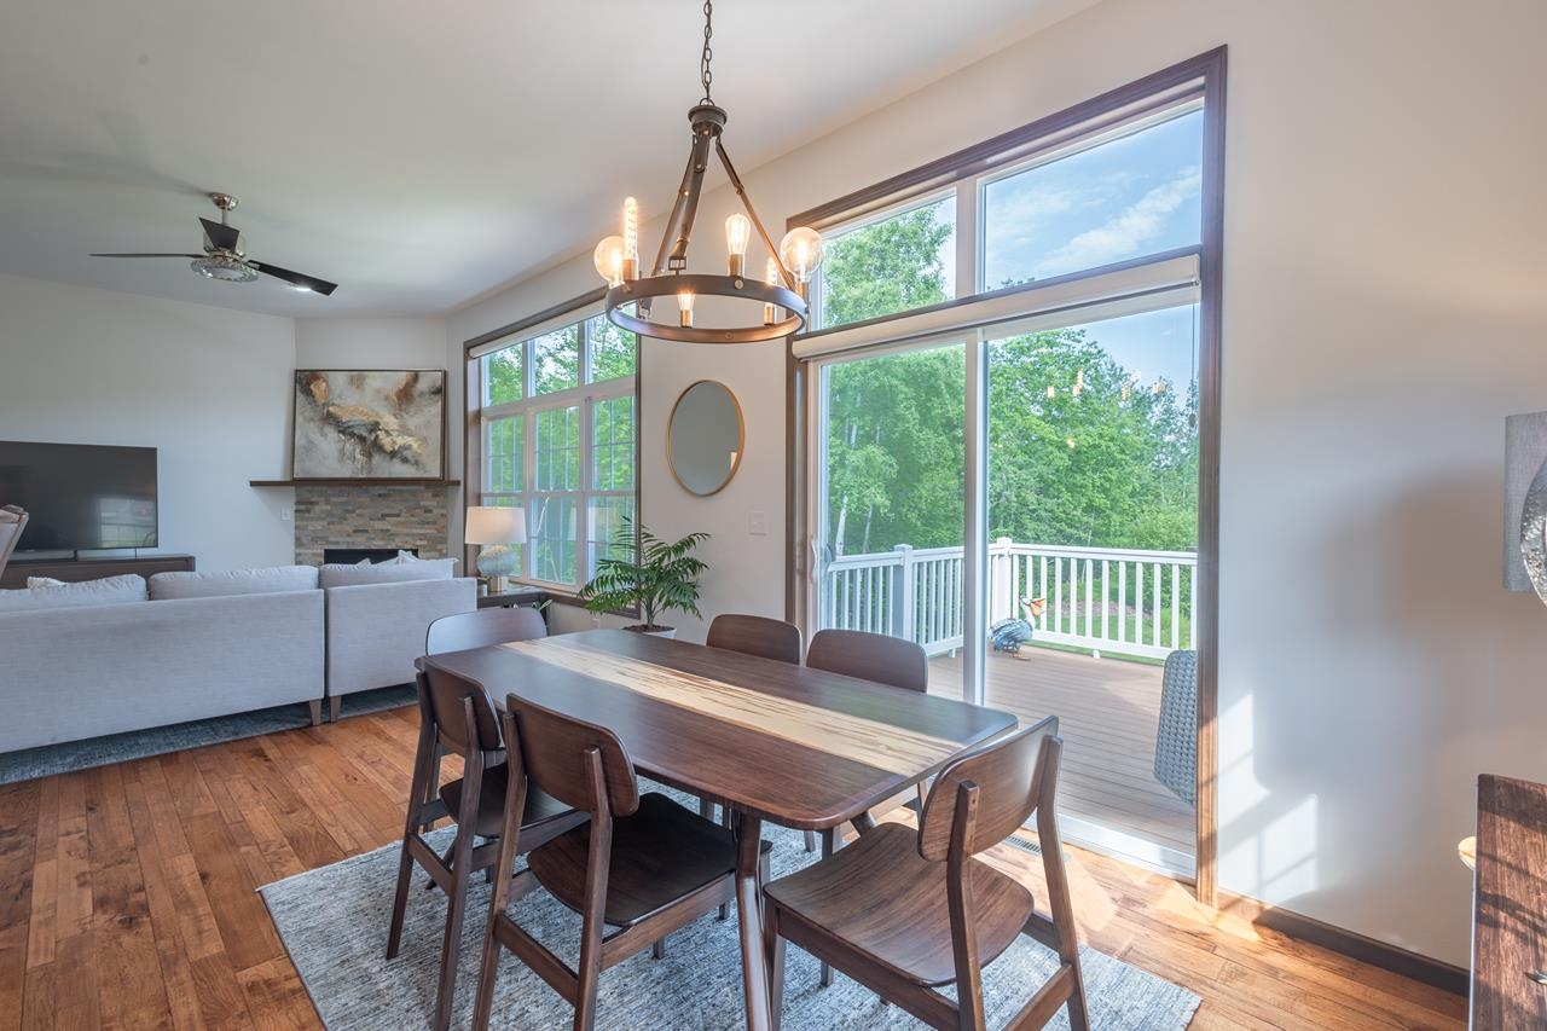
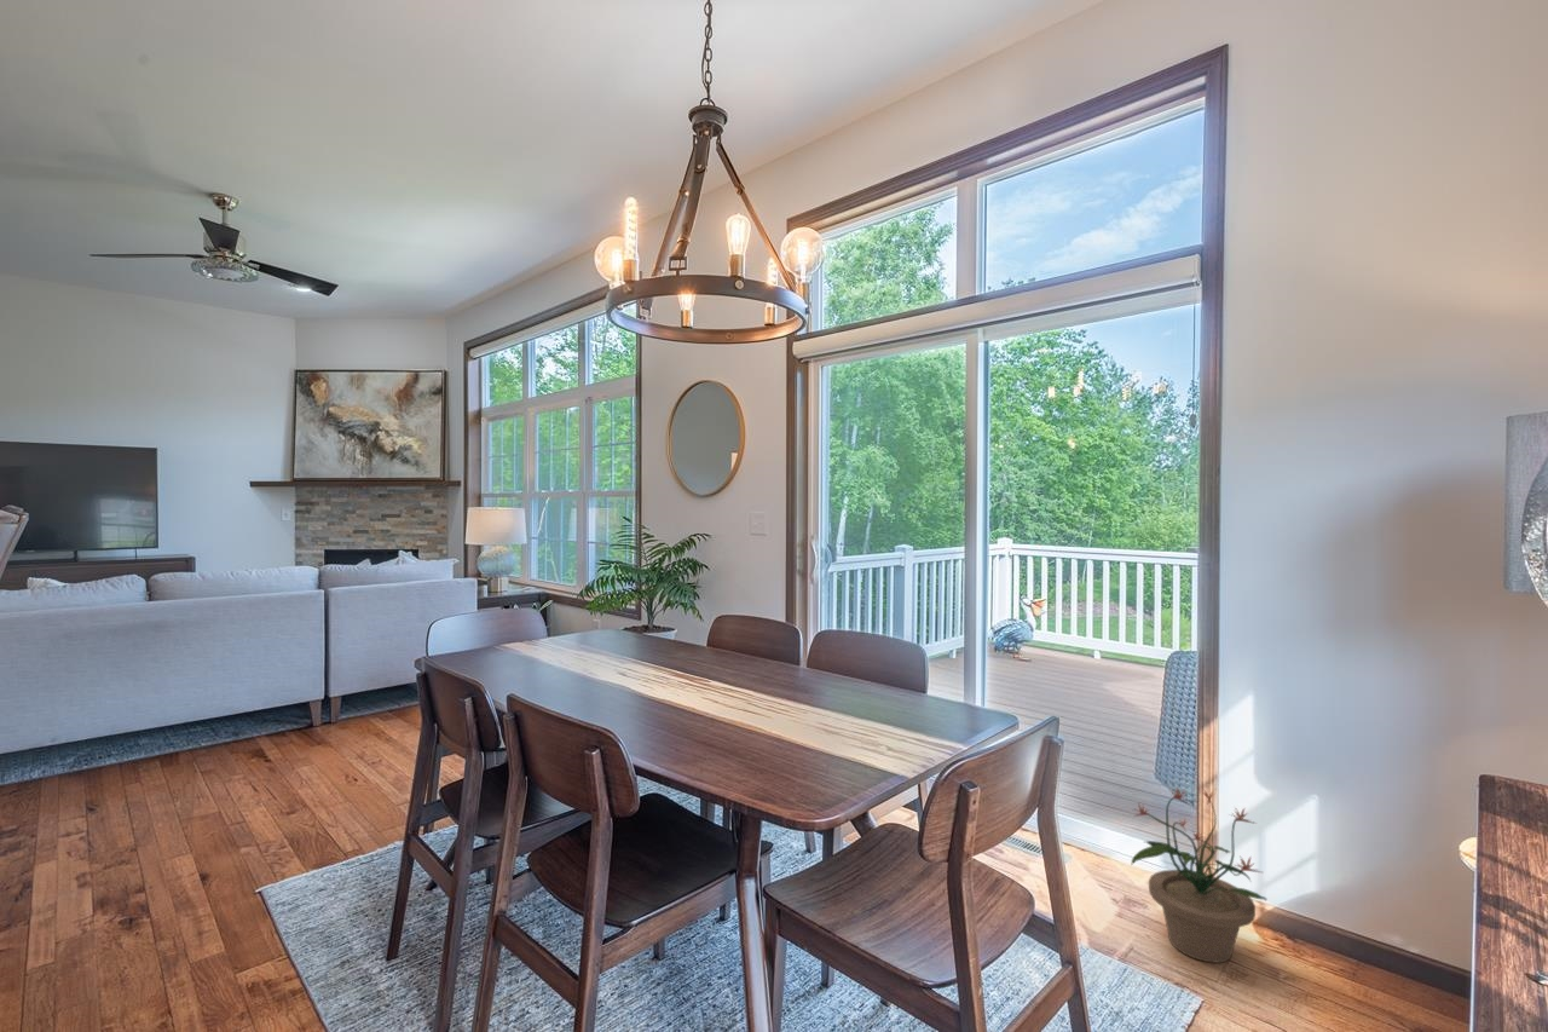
+ potted plant (1198, 870)
